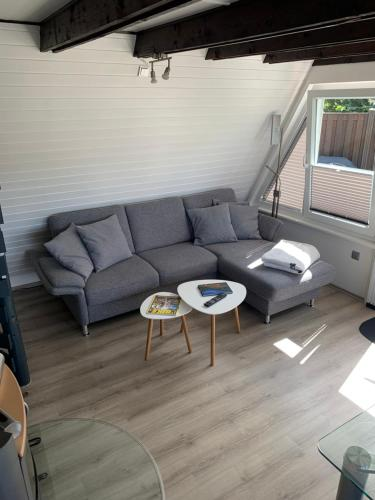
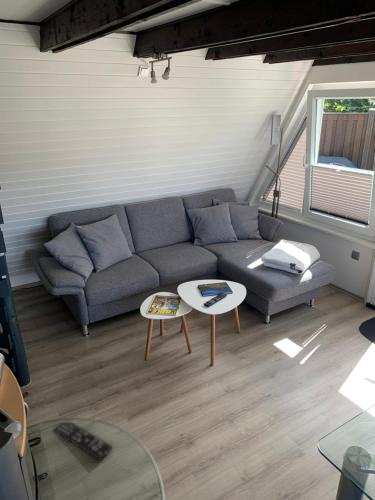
+ remote control (82, 438)
